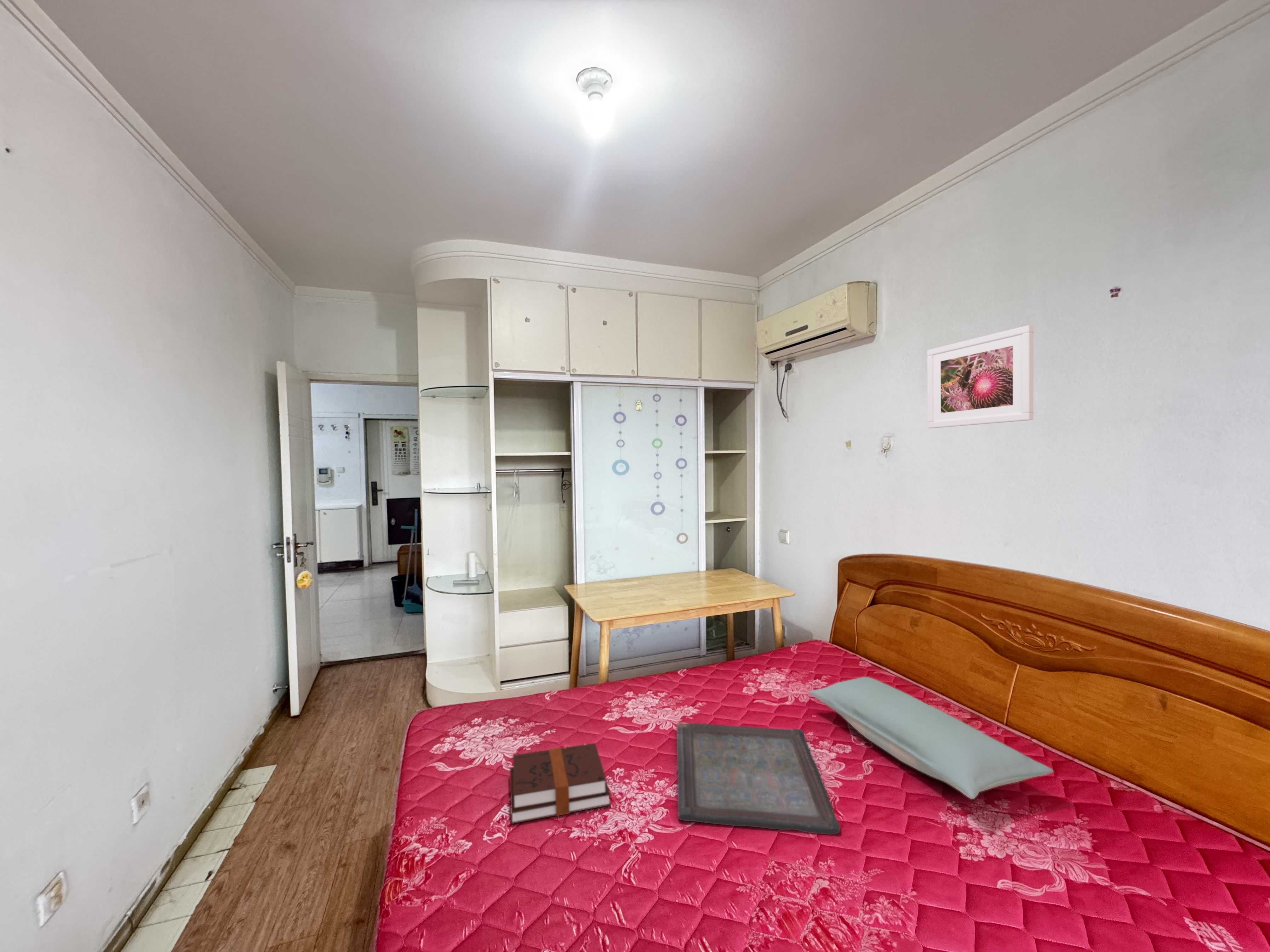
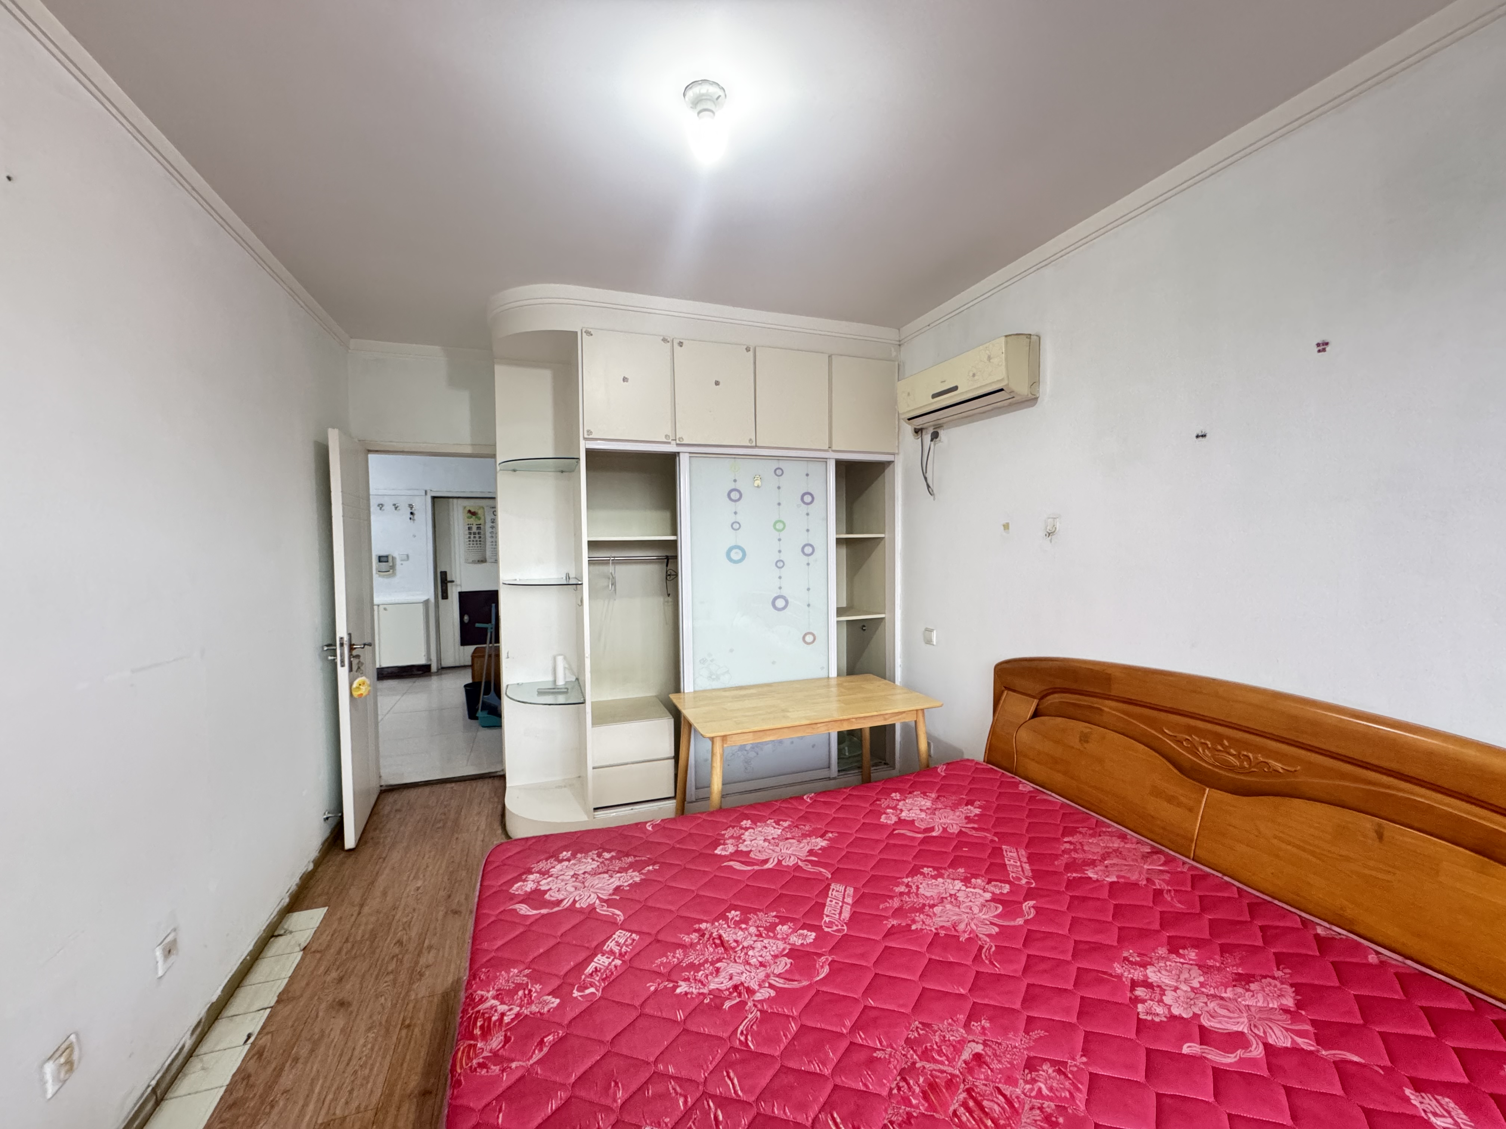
- serving tray (745, 769)
- hardback book (558, 778)
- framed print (975, 382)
- pillow (911, 726)
